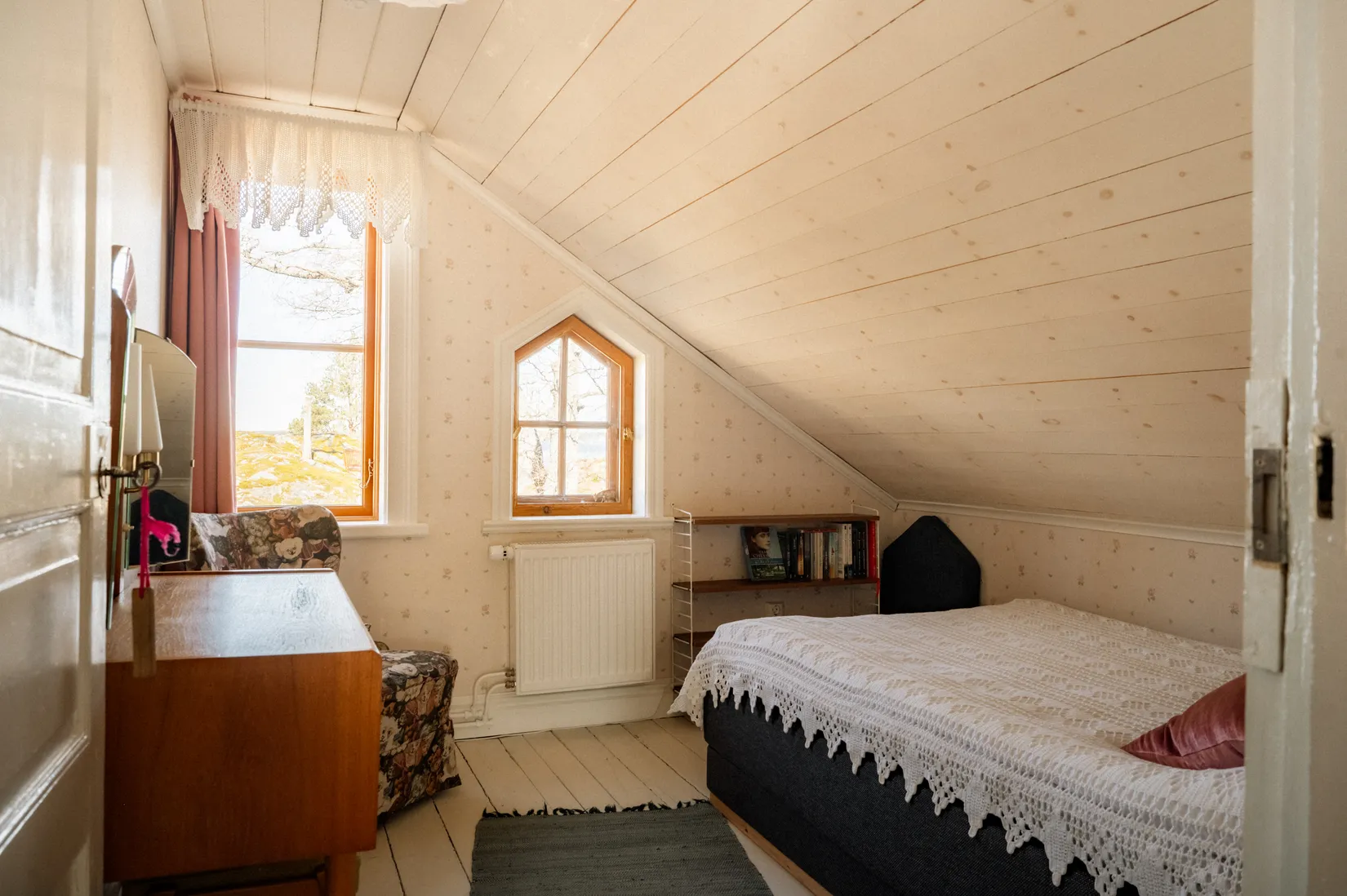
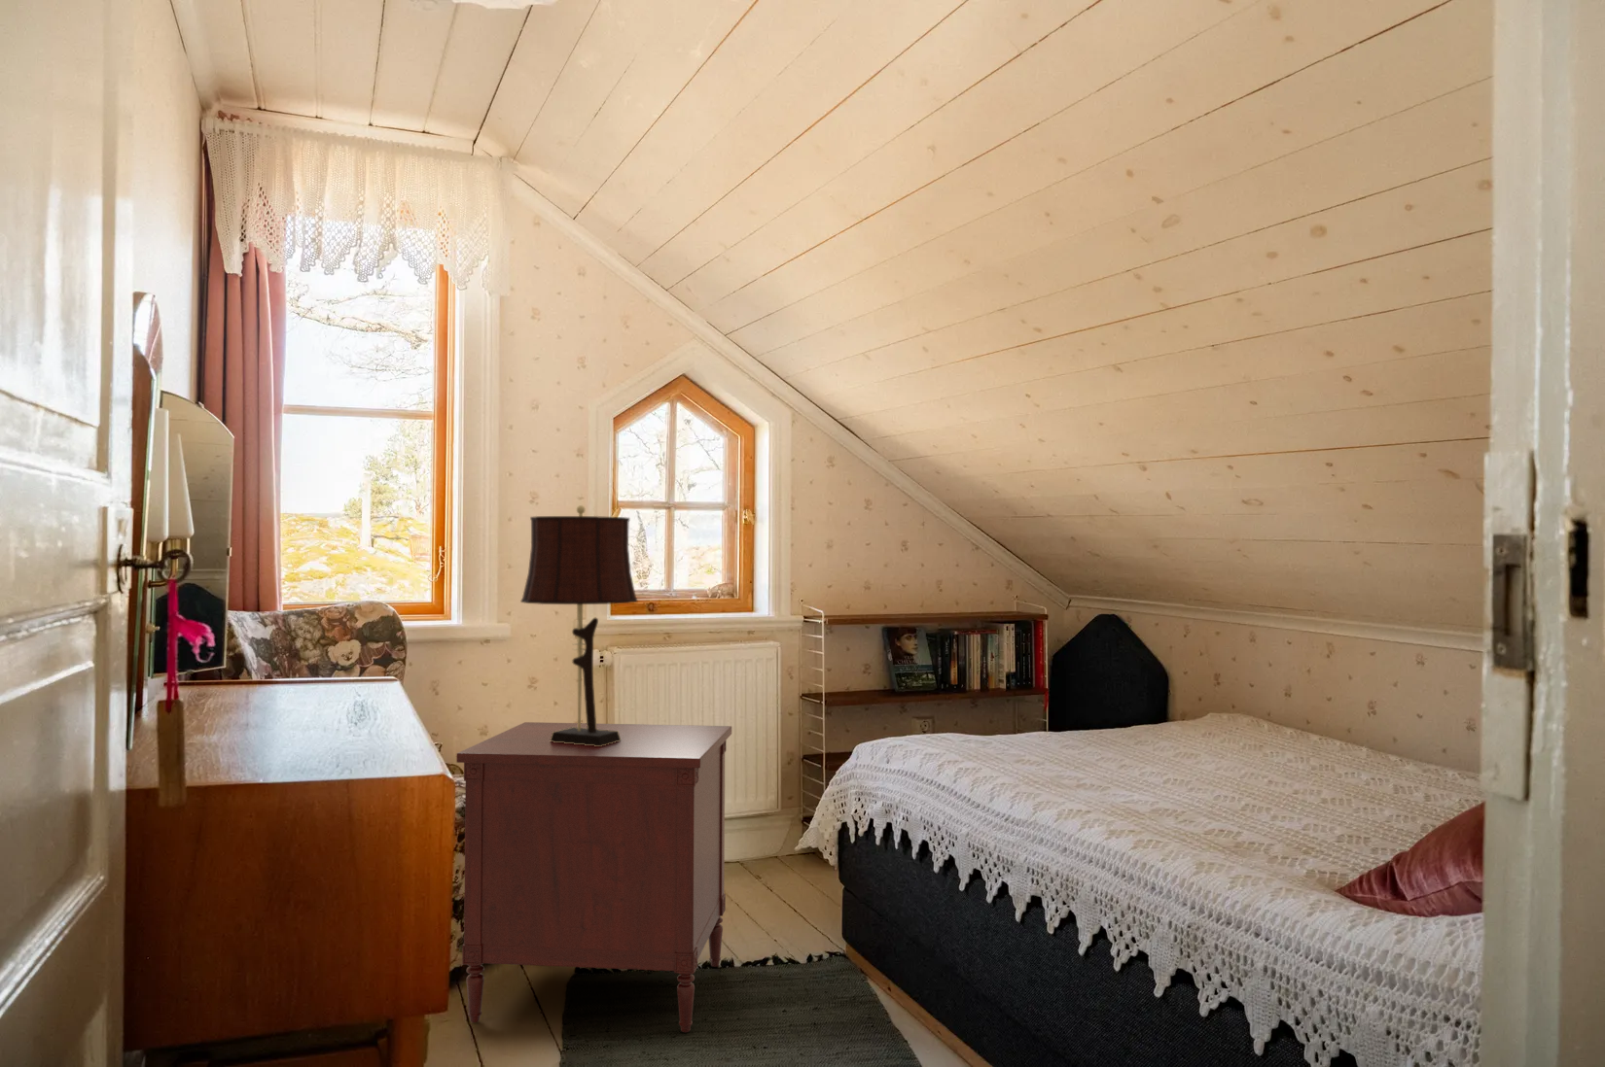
+ dresser (603, 865)
+ table lamp (580, 622)
